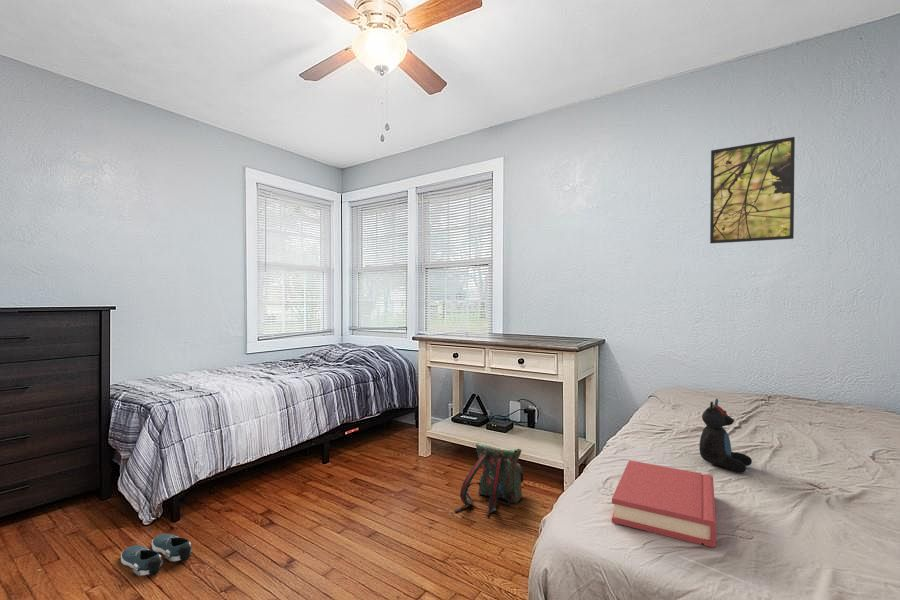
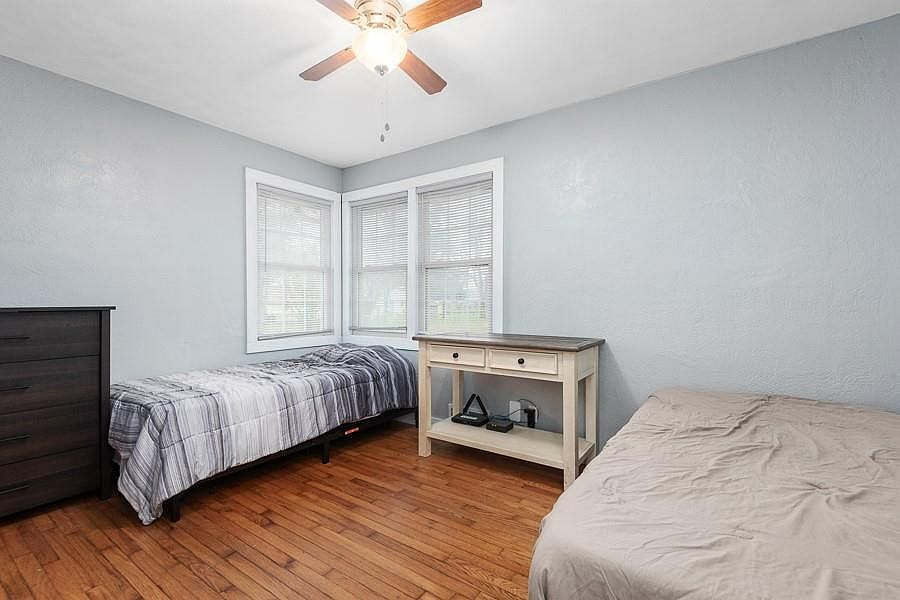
- teddy bear (724, 433)
- backpack (489, 475)
- hardback book (665, 497)
- shoe (157, 549)
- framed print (750, 192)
